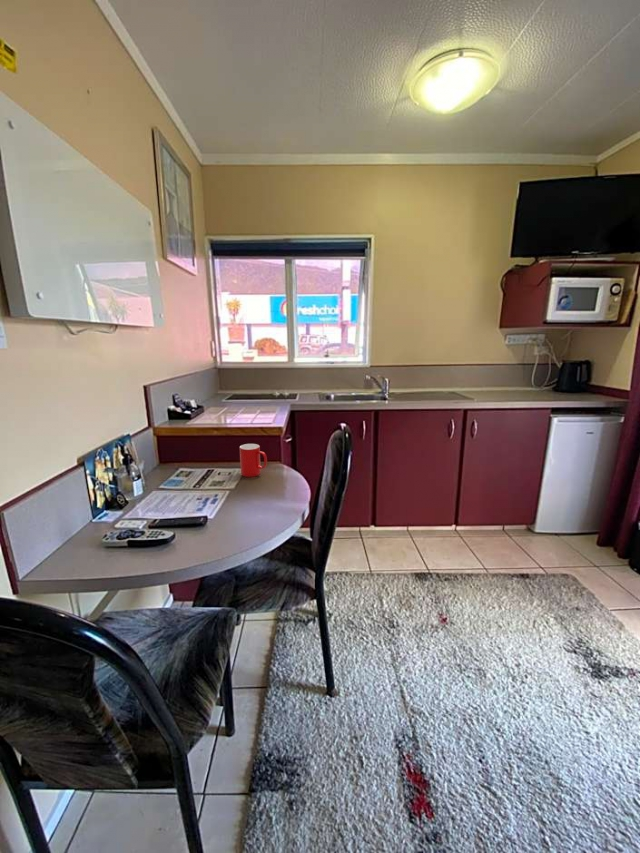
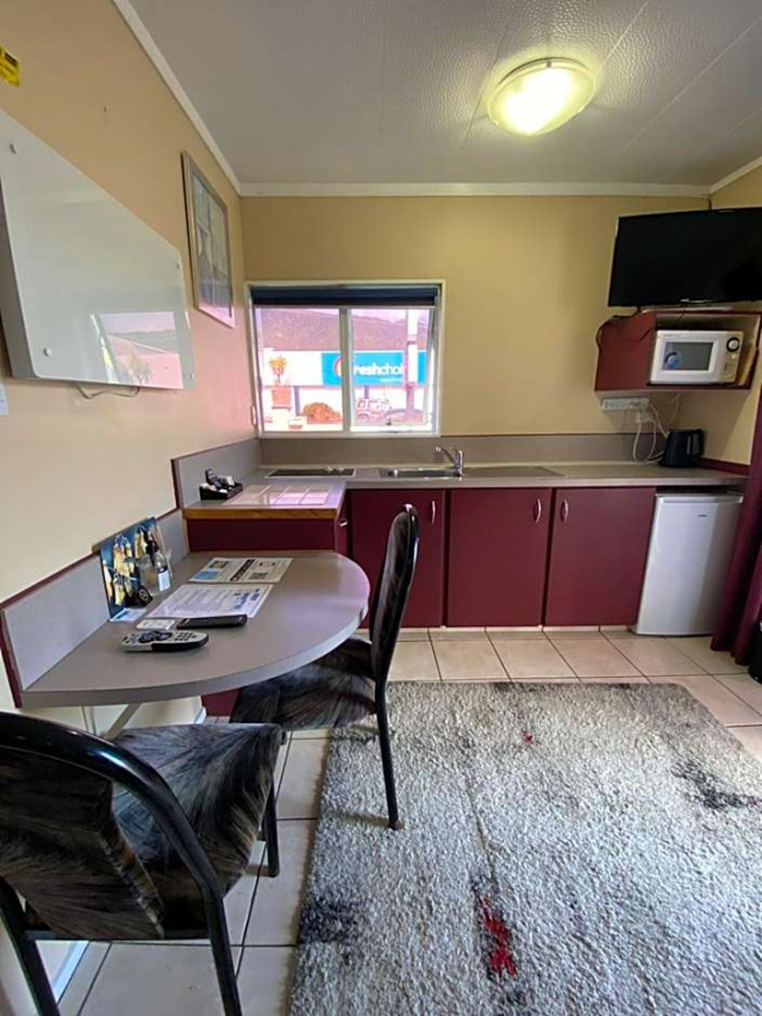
- cup (252, 461)
